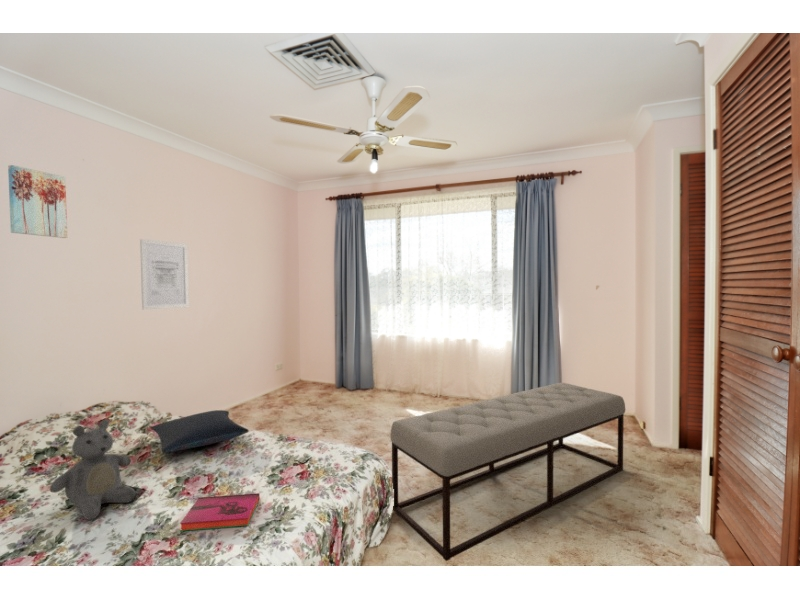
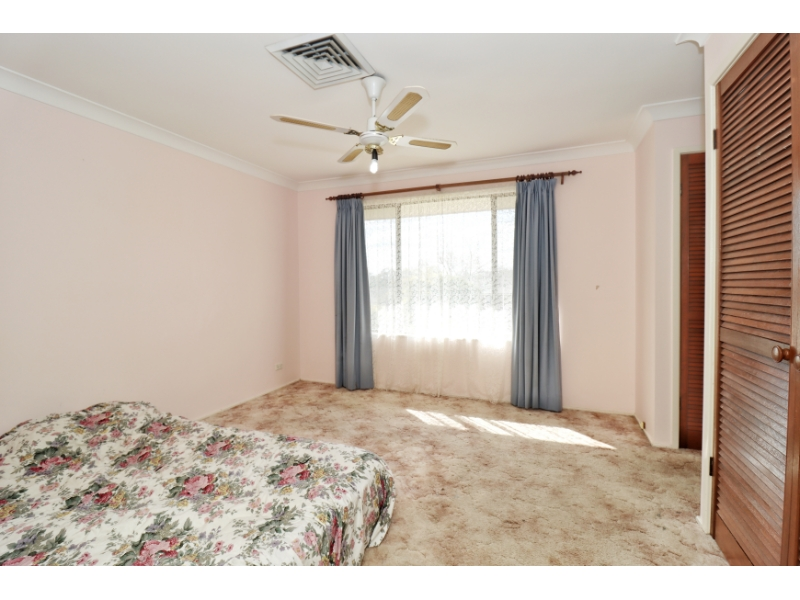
- wall art (39, 203)
- bench (518, 447)
- teddy bear (99, 465)
- pillow (199, 429)
- hardback book (222, 510)
- wall art (166, 275)
